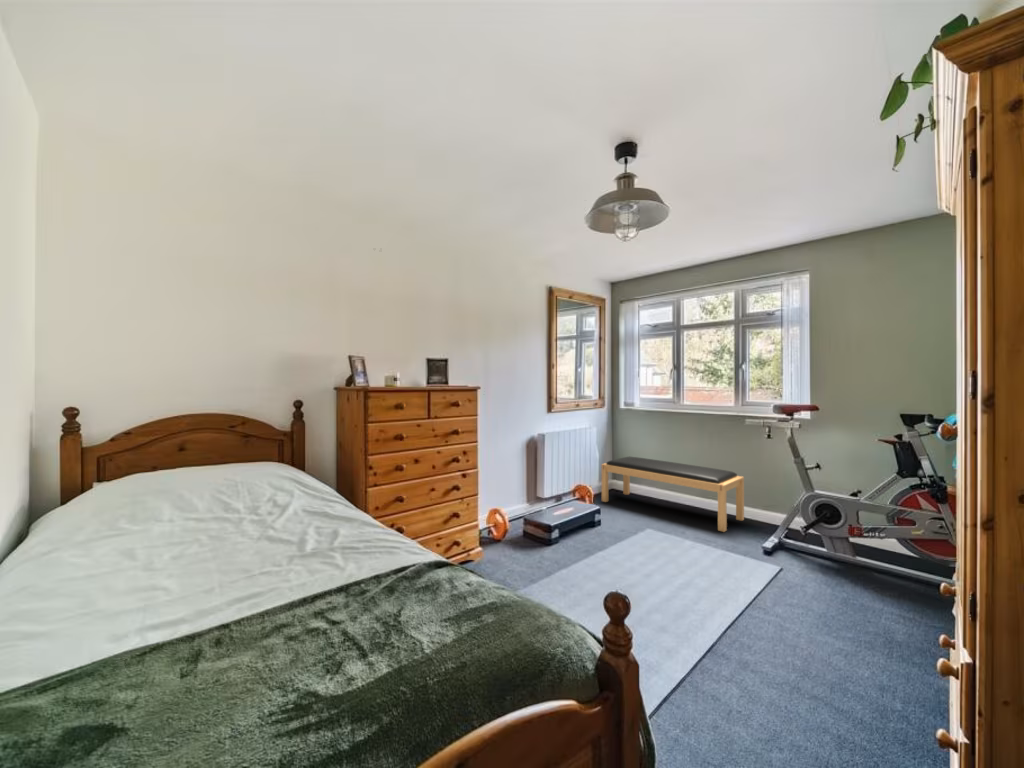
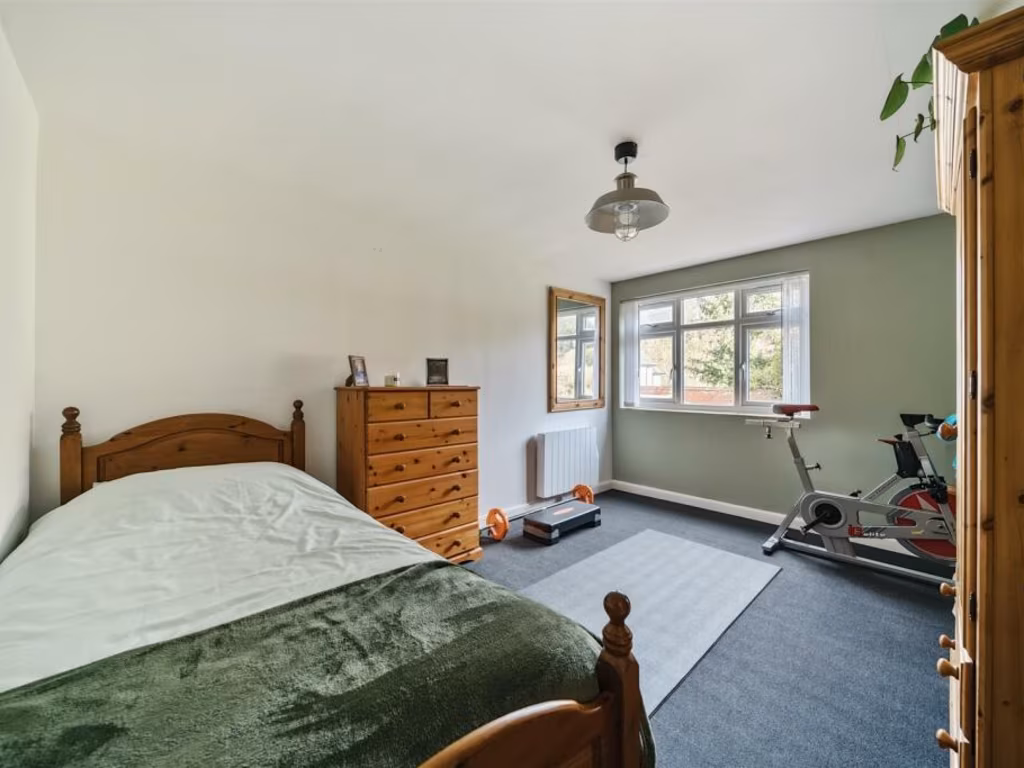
- bench (667, 482)
